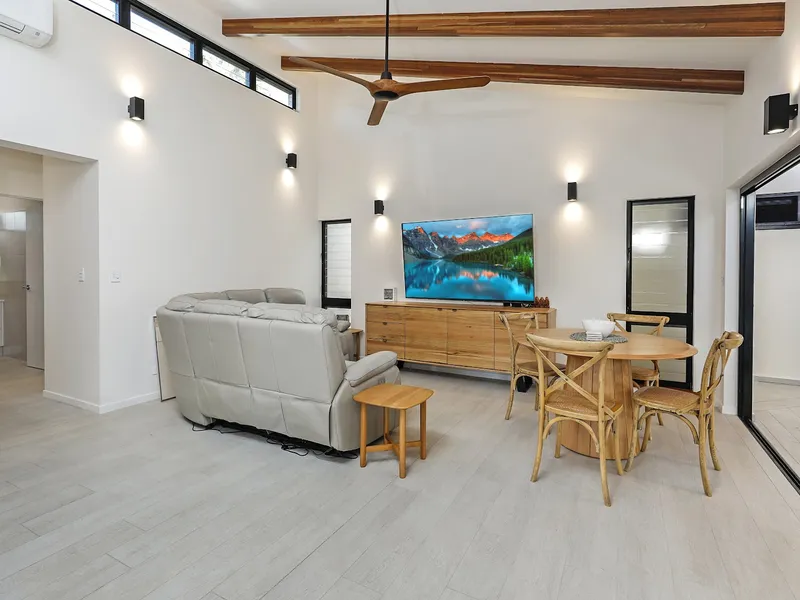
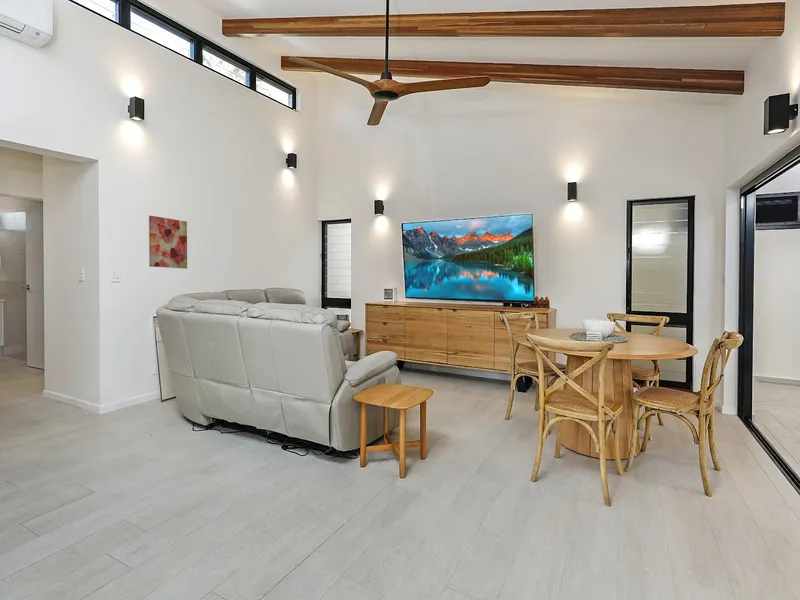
+ wall art (168, 243)
